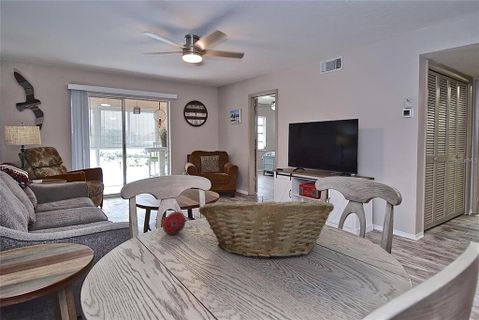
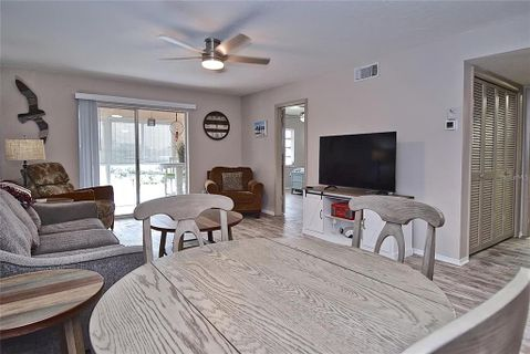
- fruit (174, 222)
- fruit basket (265, 220)
